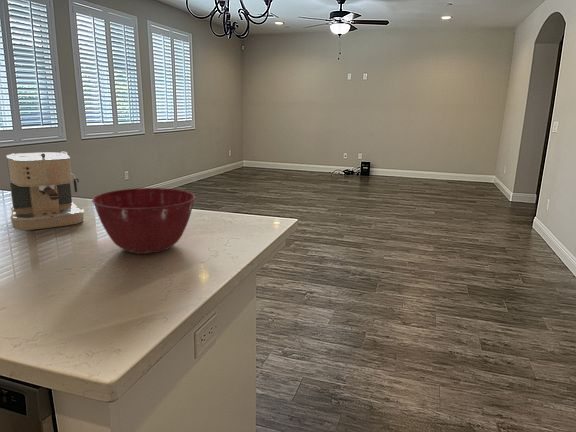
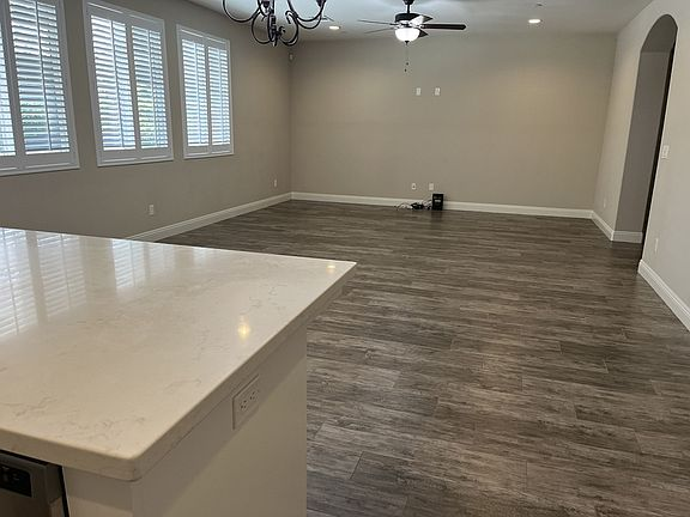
- coffee maker (44, 187)
- mixing bowl (146, 221)
